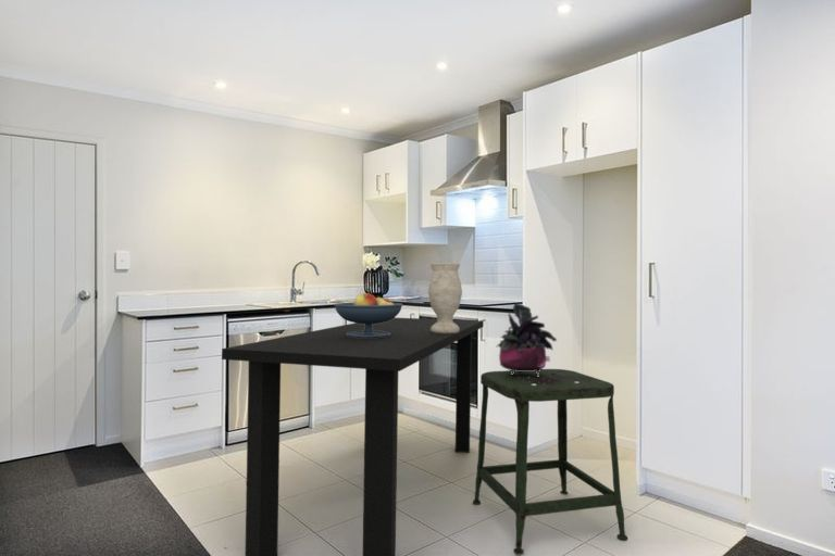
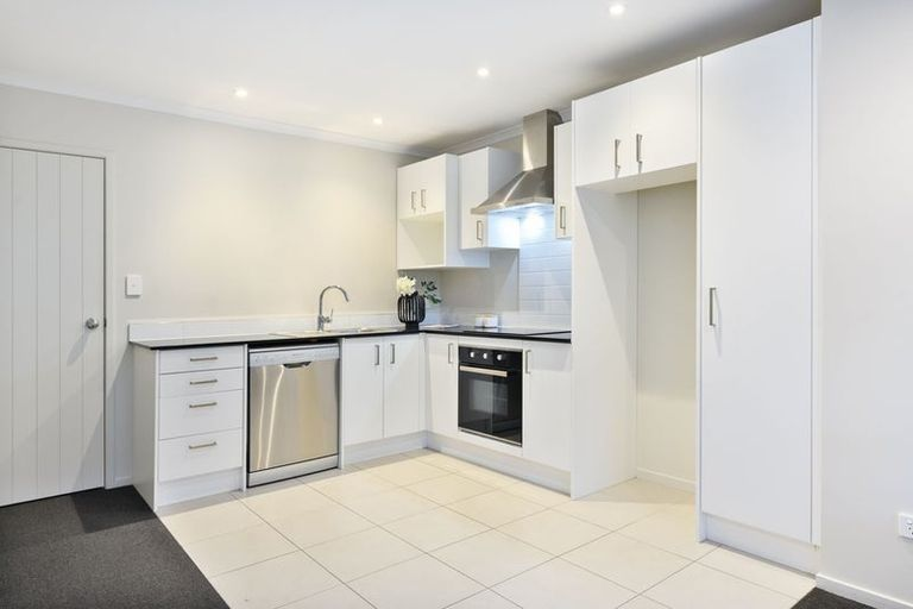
- dining table (387, 412)
- fruit bowl (367, 314)
- stool (545, 460)
- vase (445, 296)
- potted plant (524, 338)
